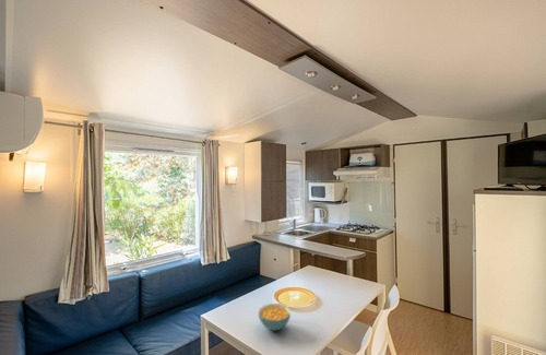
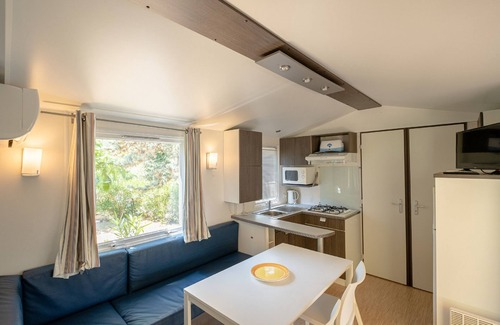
- cereal bowl (274, 319)
